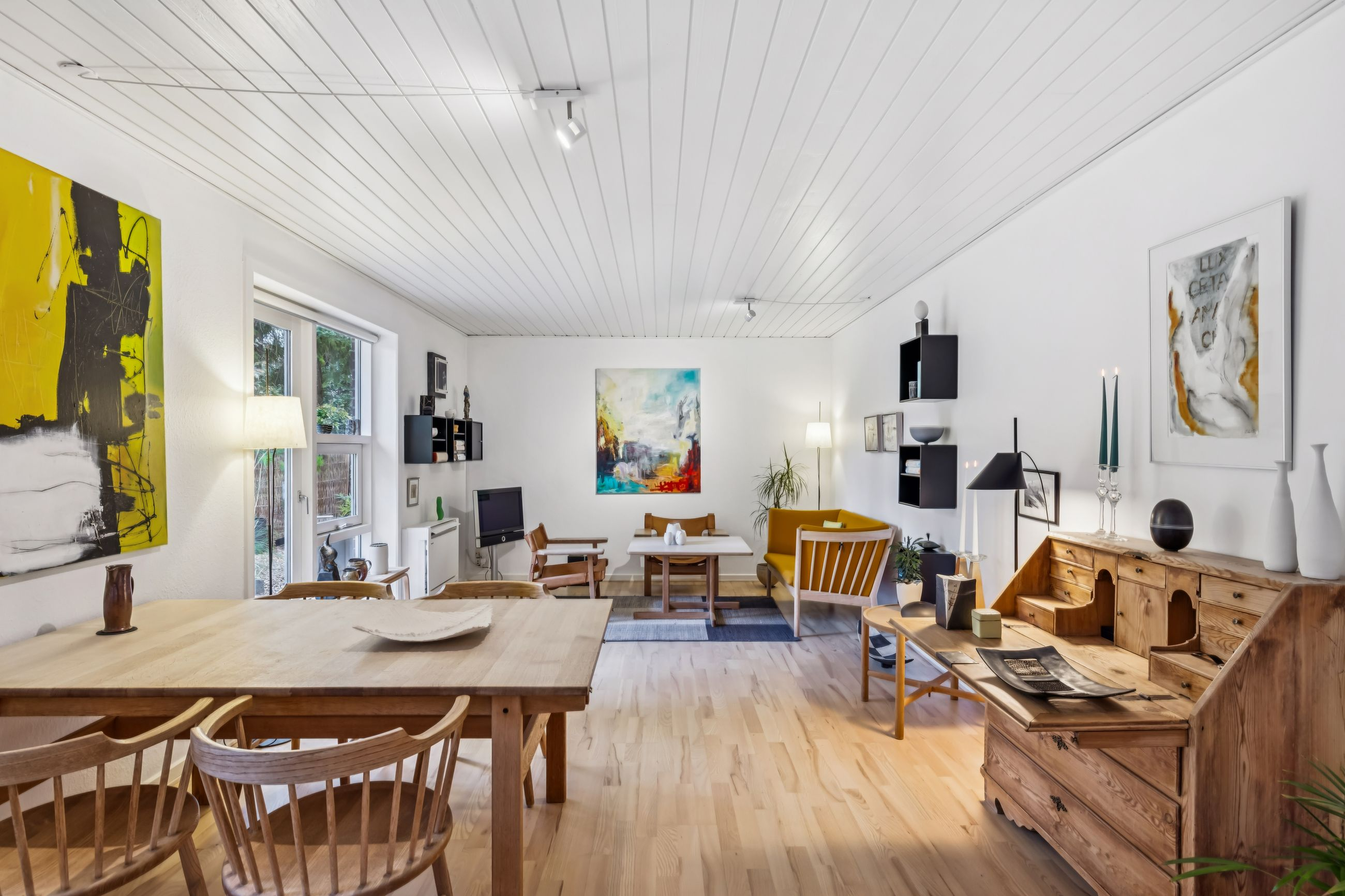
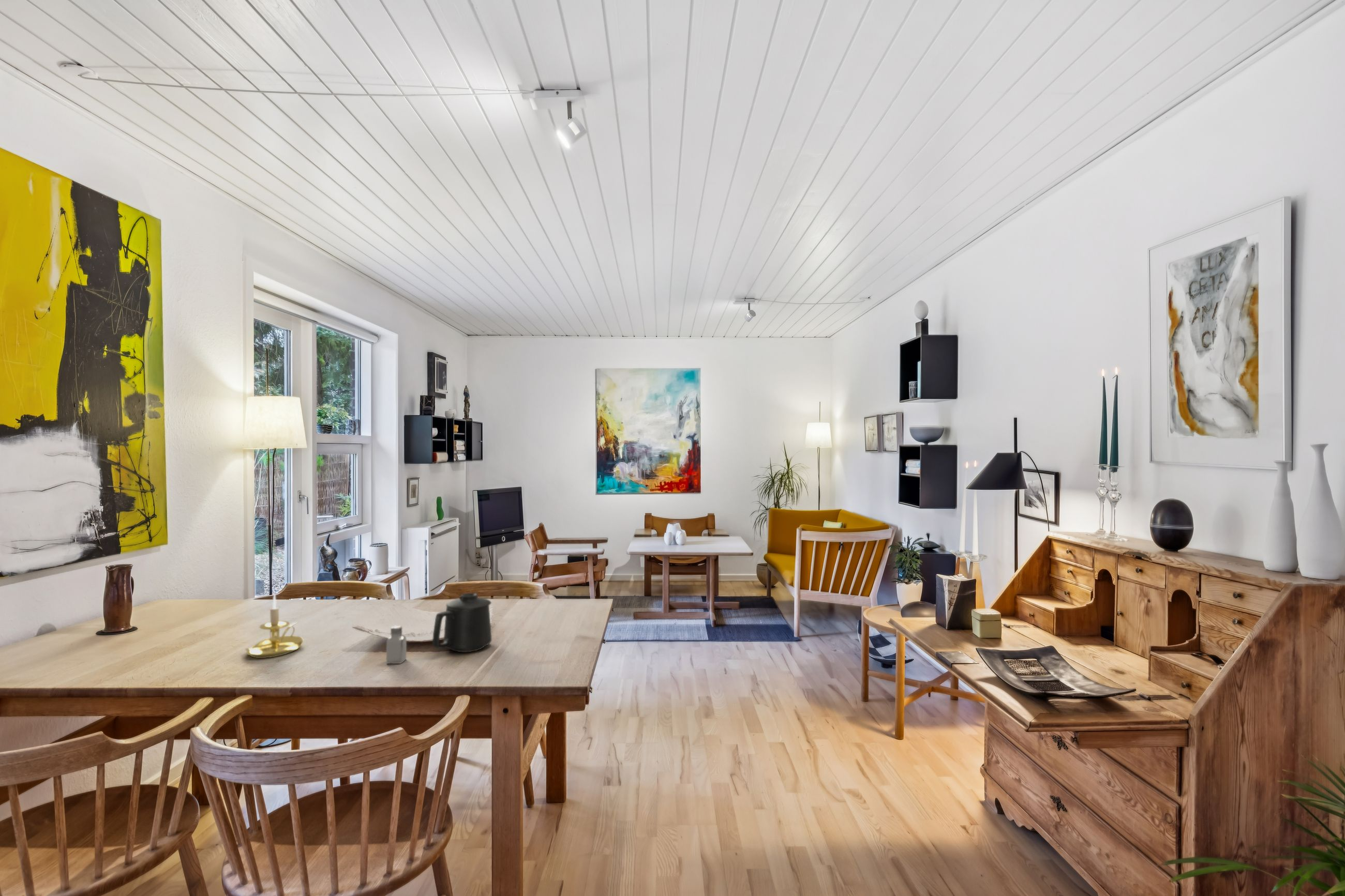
+ mug (465, 622)
+ saltshaker (396, 644)
+ candle holder (277, 620)
